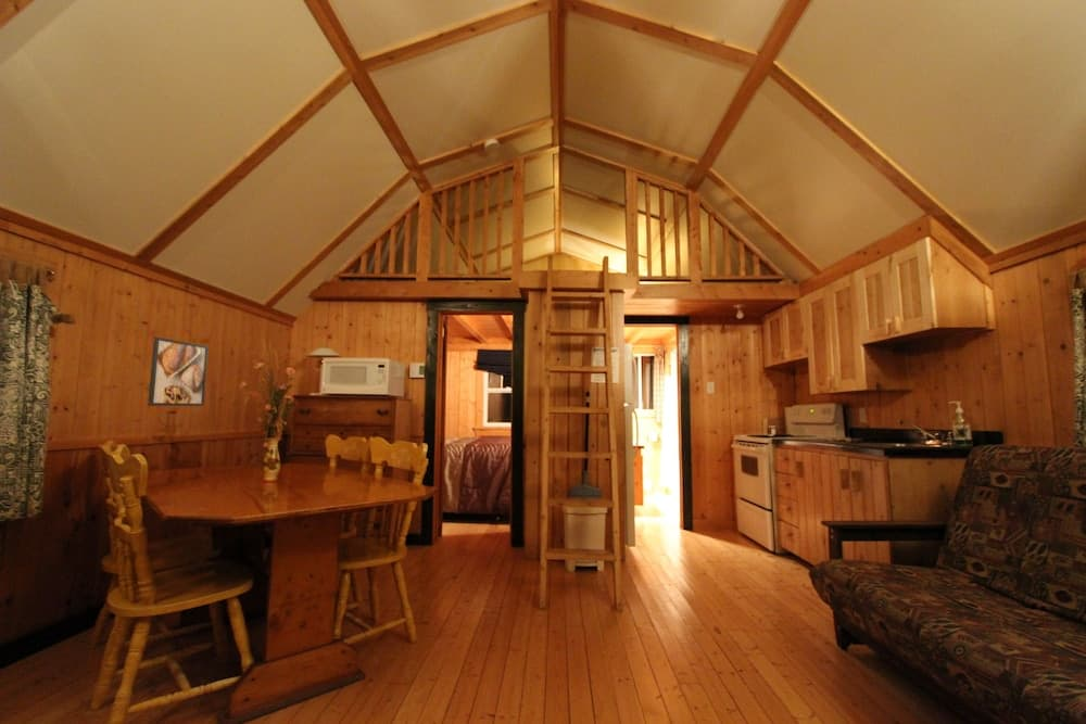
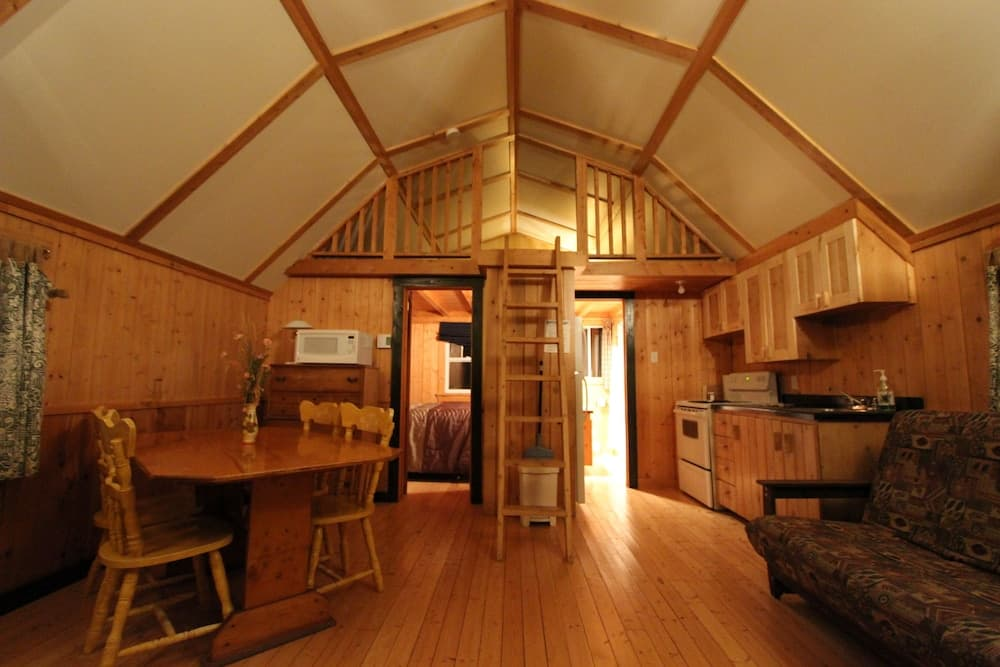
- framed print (180, 373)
